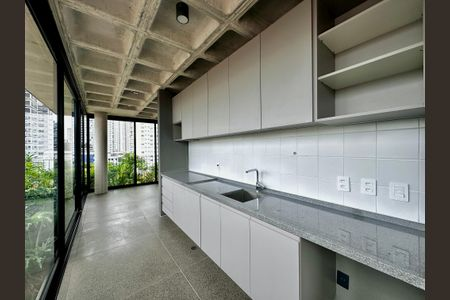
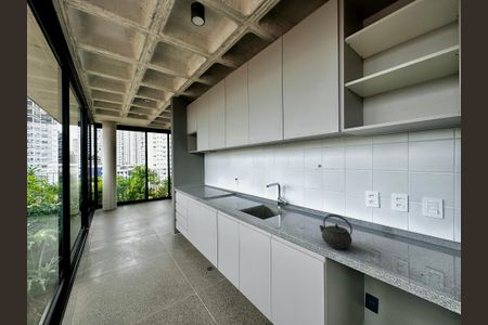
+ kettle (334, 229)
